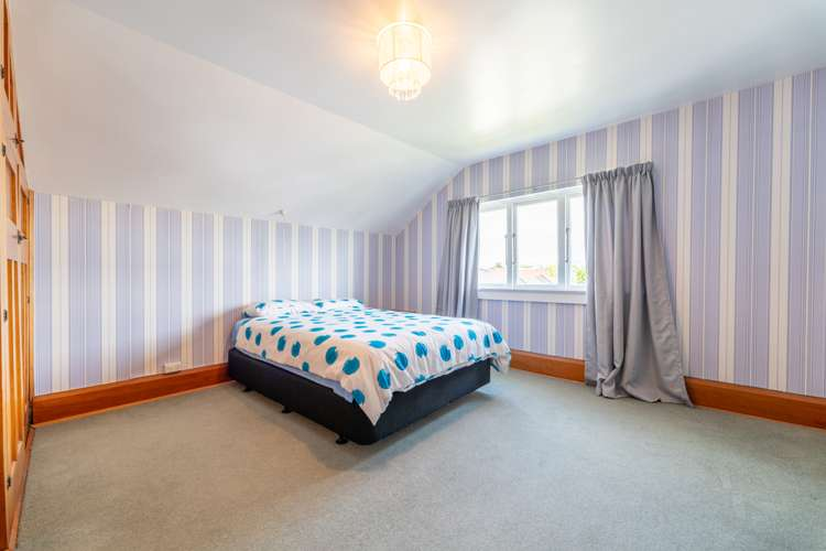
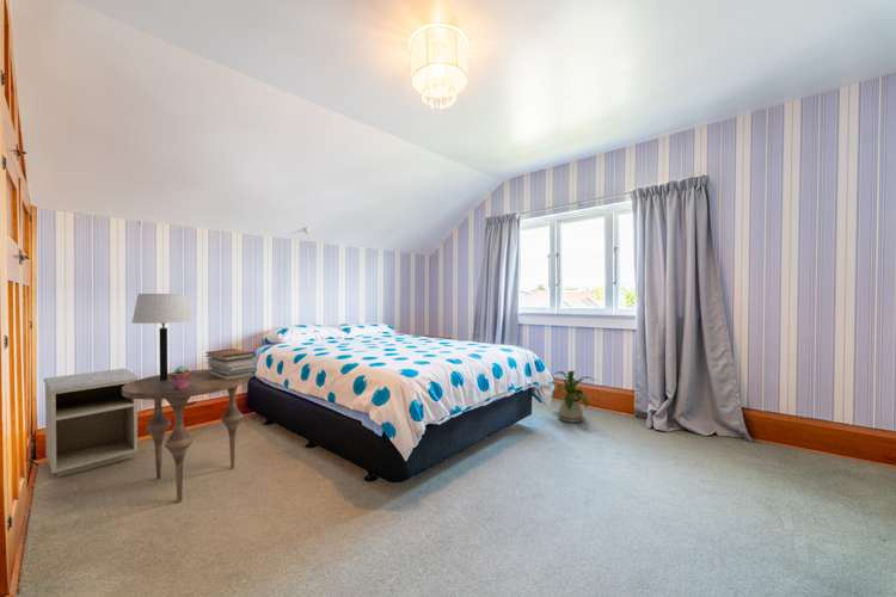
+ potted succulent (180, 376)
+ house plant (573, 392)
+ nightstand (92, 418)
+ side table (188, 433)
+ table lamp (162, 336)
+ book stack (231, 363)
